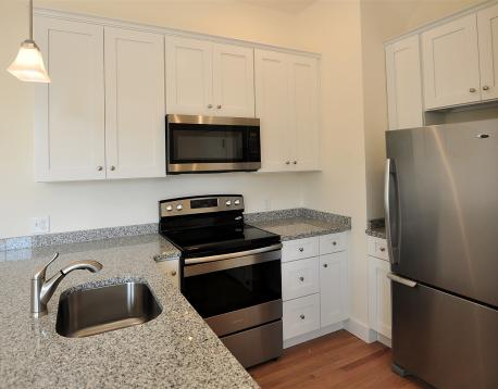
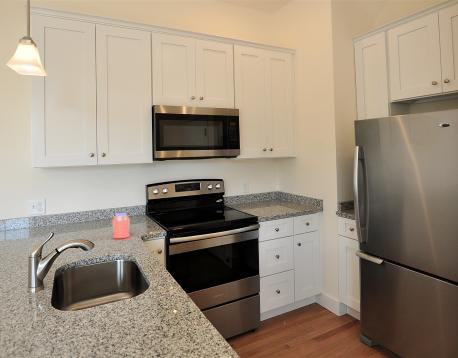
+ jar (121, 224)
